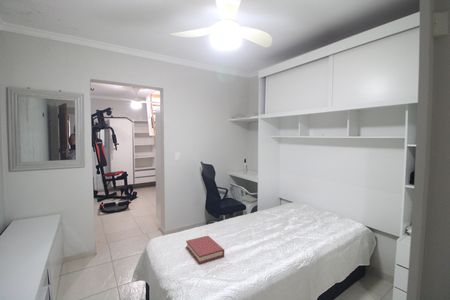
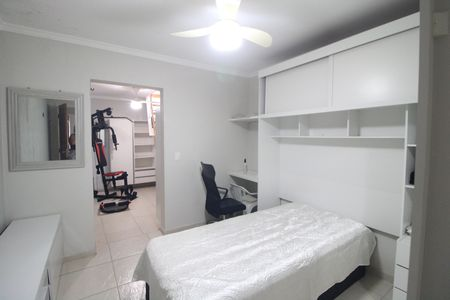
- hardback book (204, 248)
